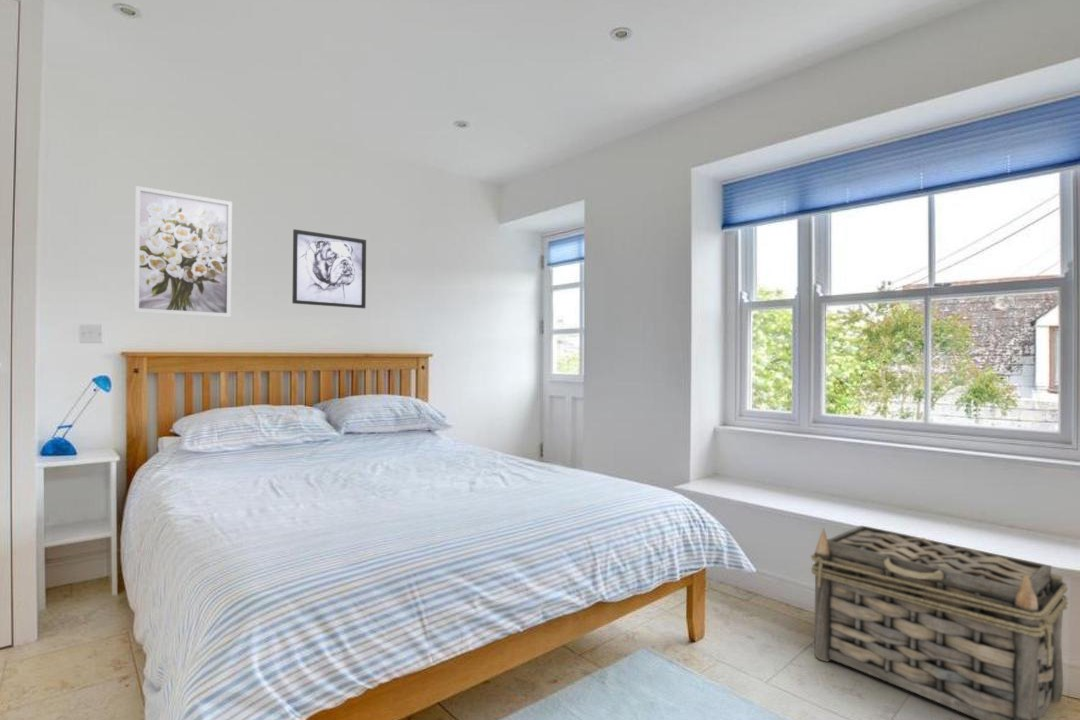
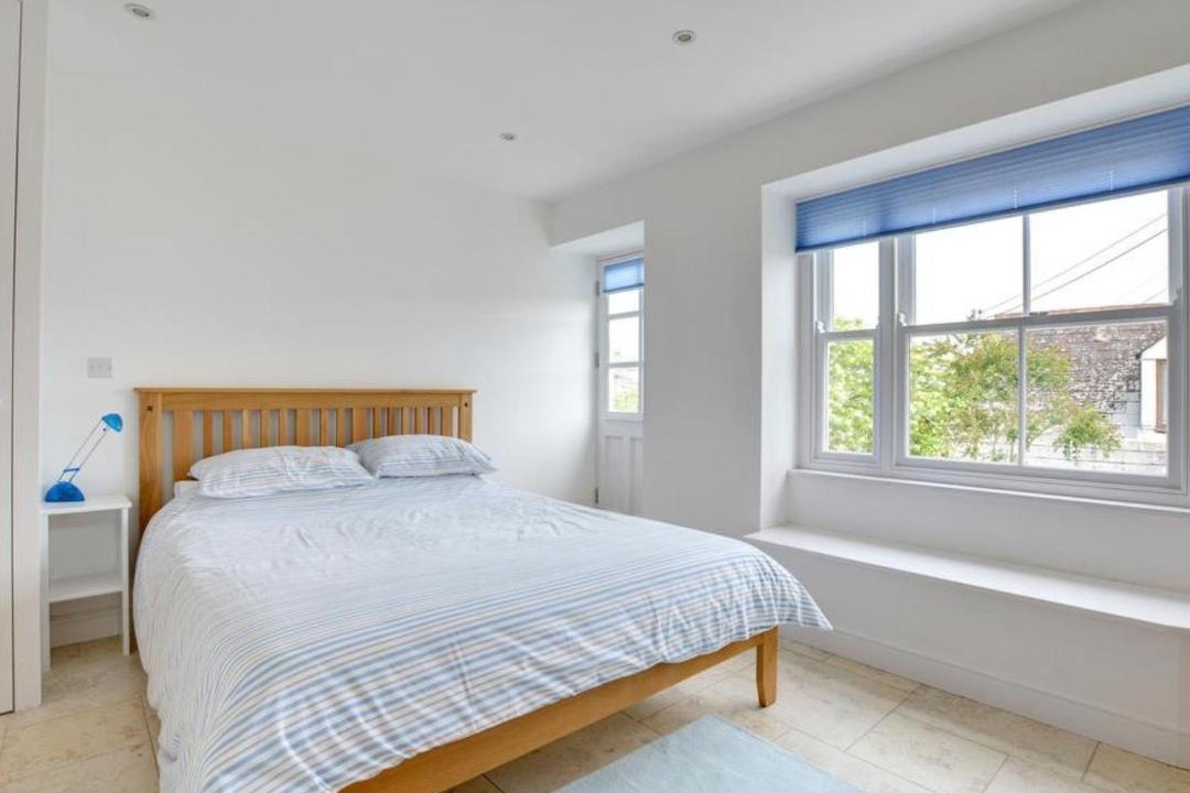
- wall art (184, 254)
- wall art (330, 270)
- basket (929, 609)
